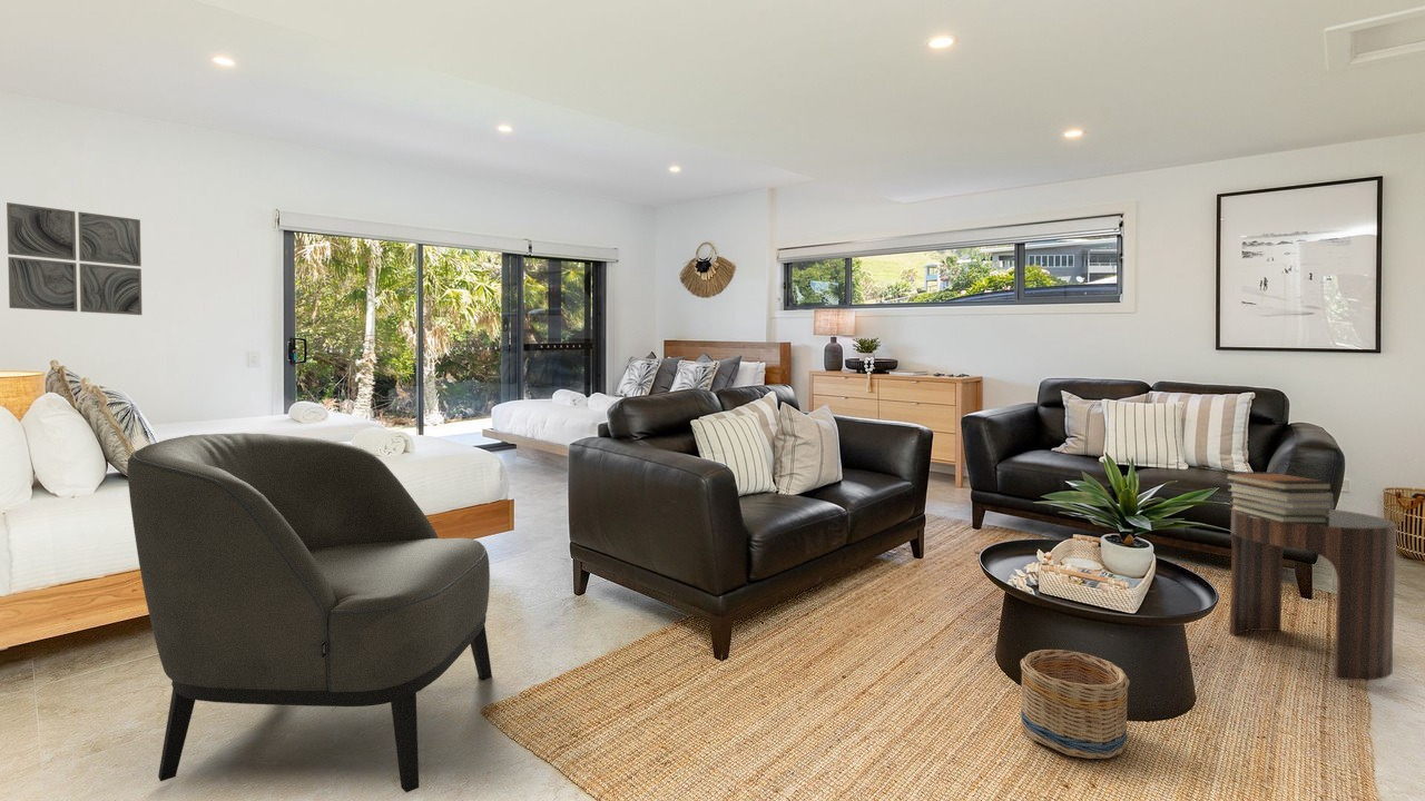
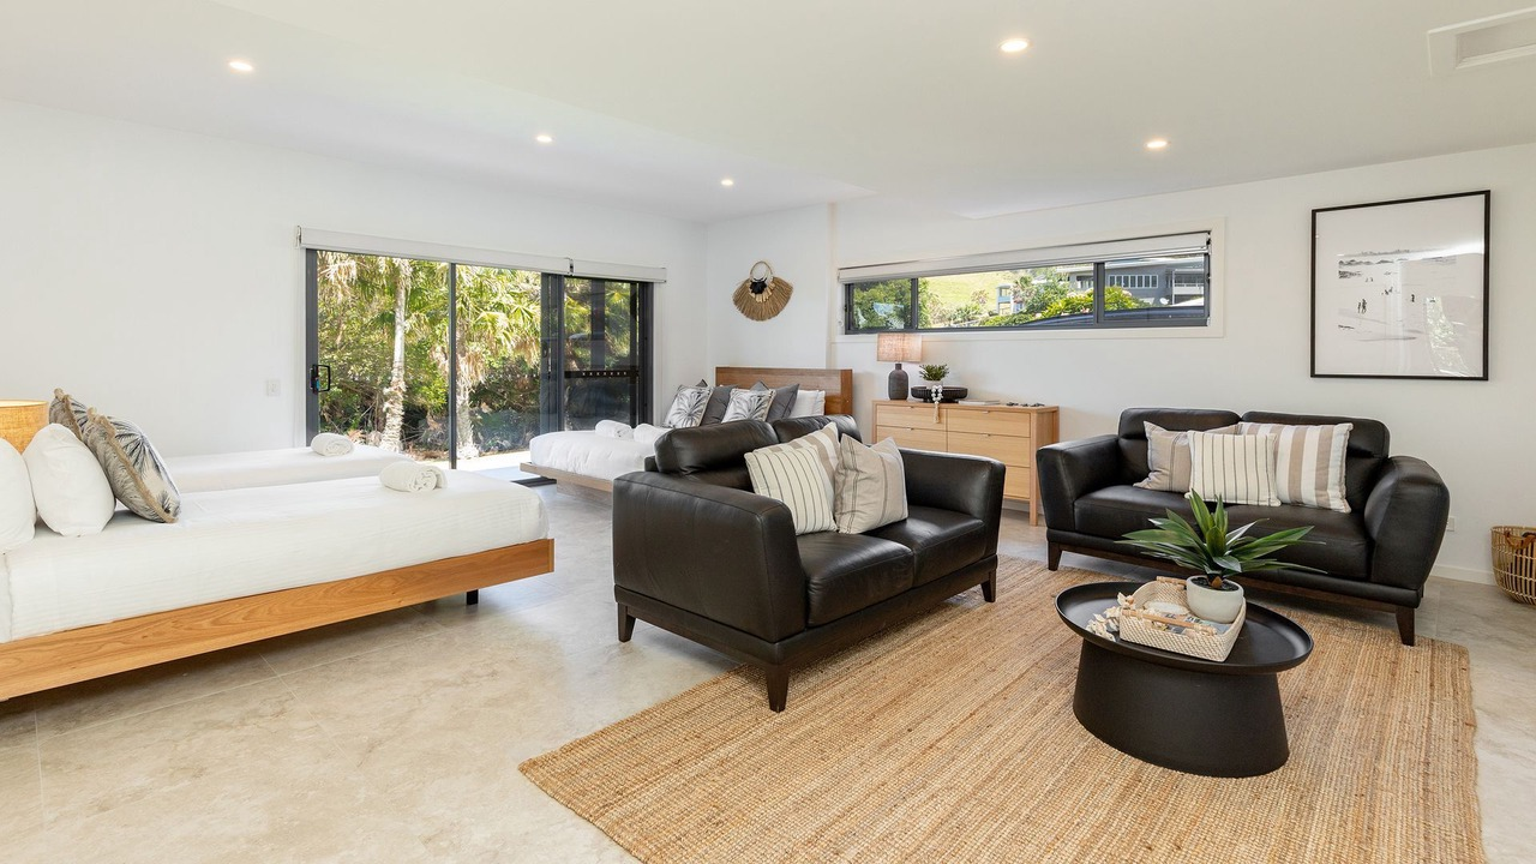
- book stack (1277, 496)
- side table (1281, 582)
- wall art (79, 260)
- armchair (322, 582)
- basket (1072, 700)
